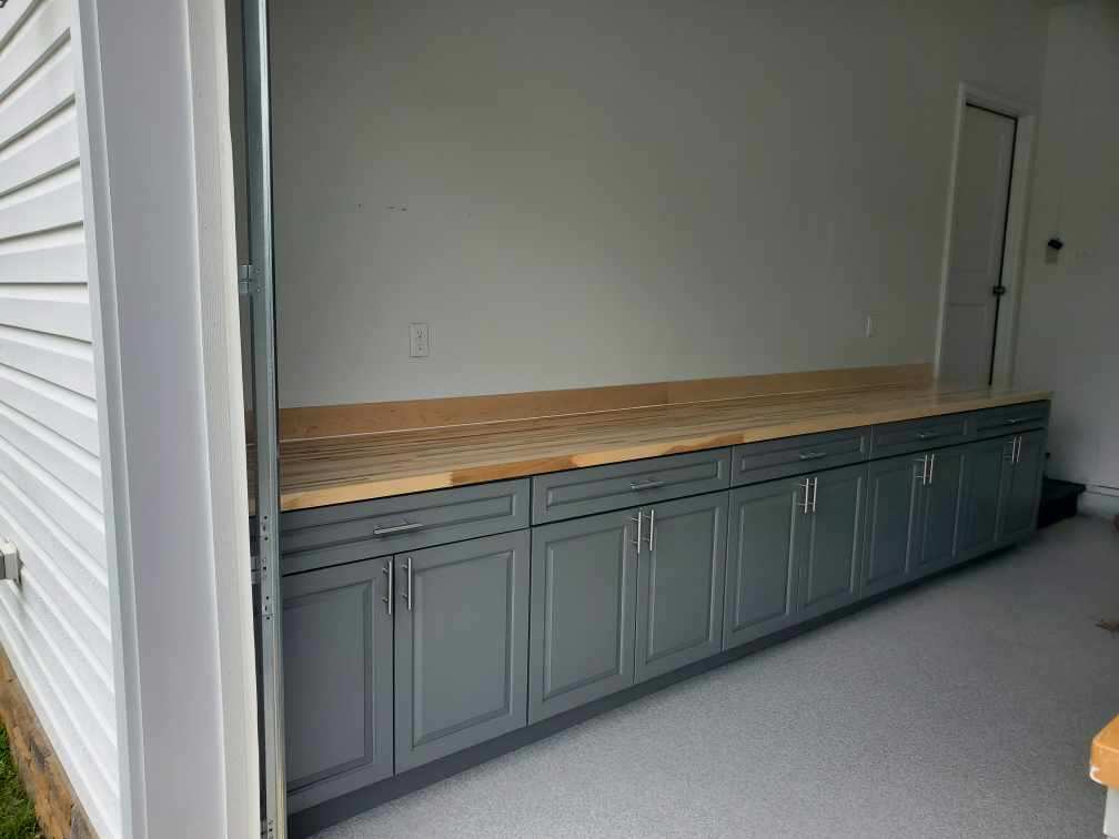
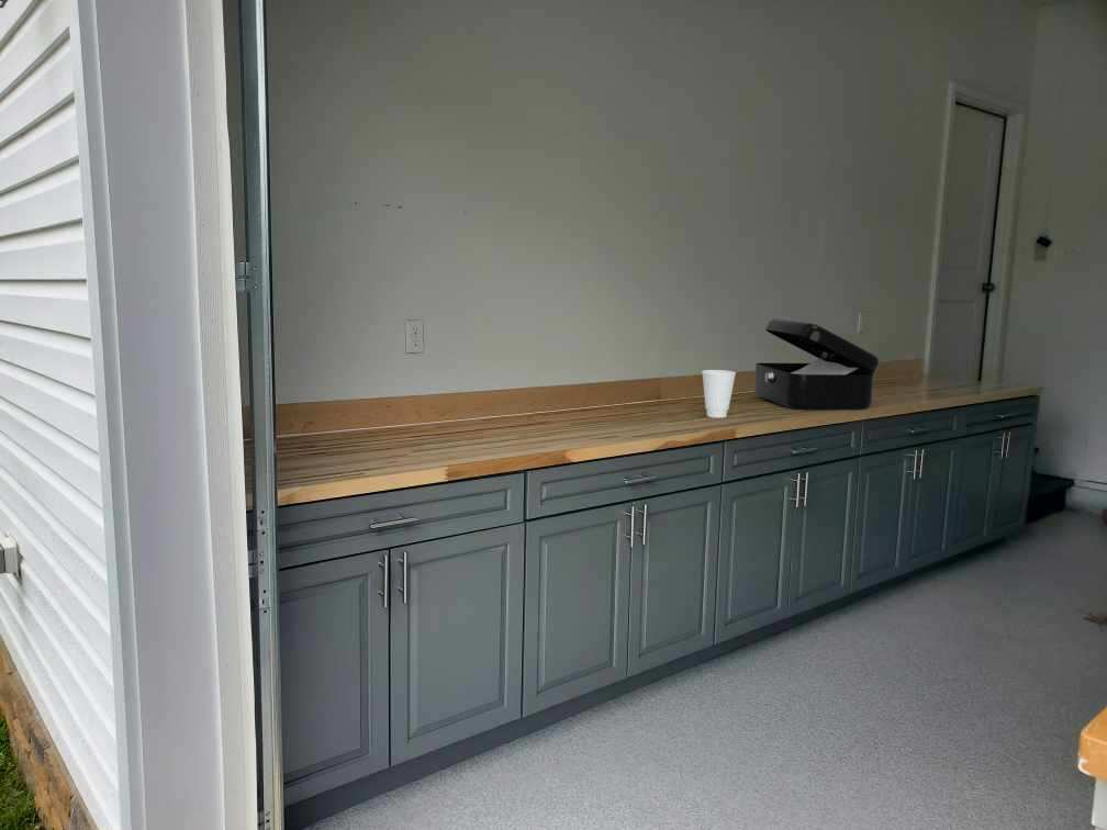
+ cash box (813, 362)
+ cup (717, 393)
